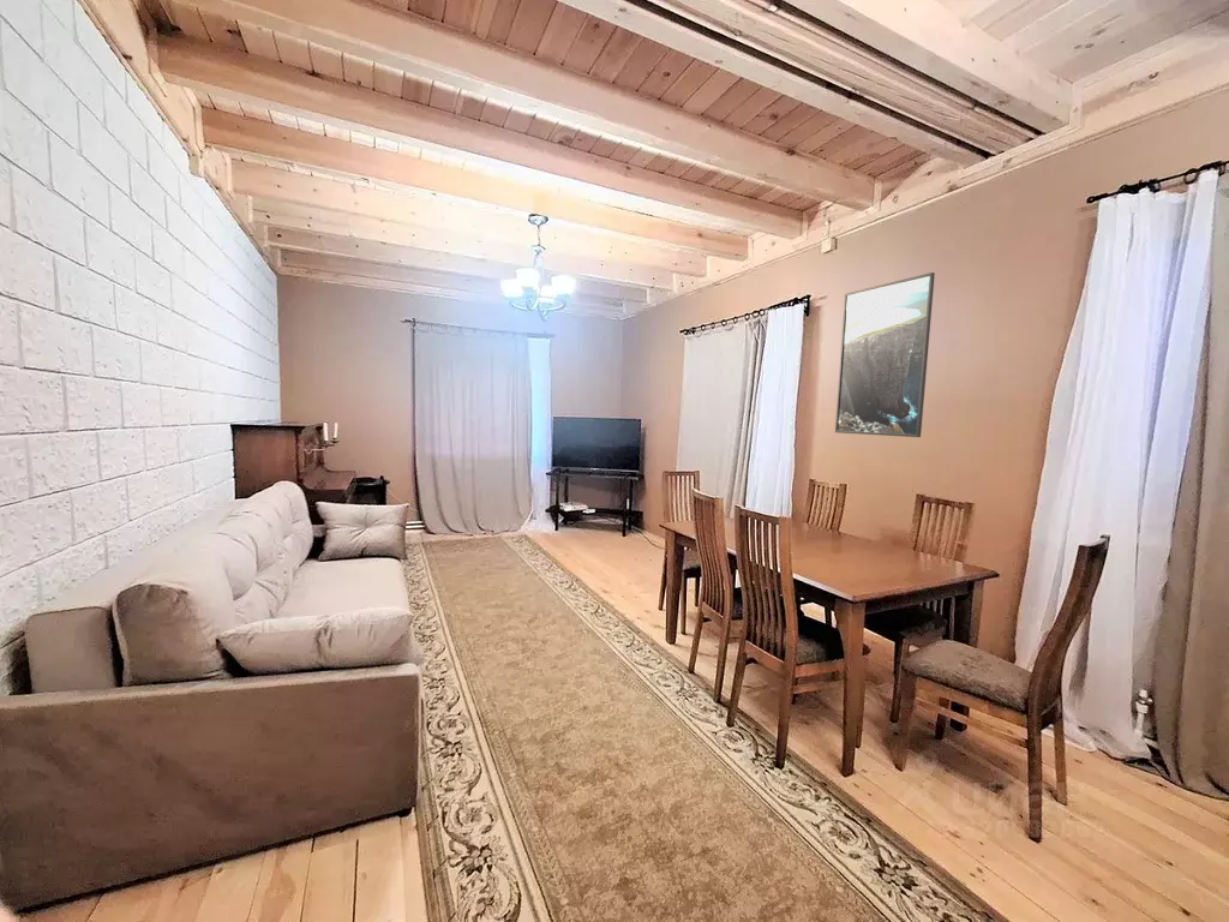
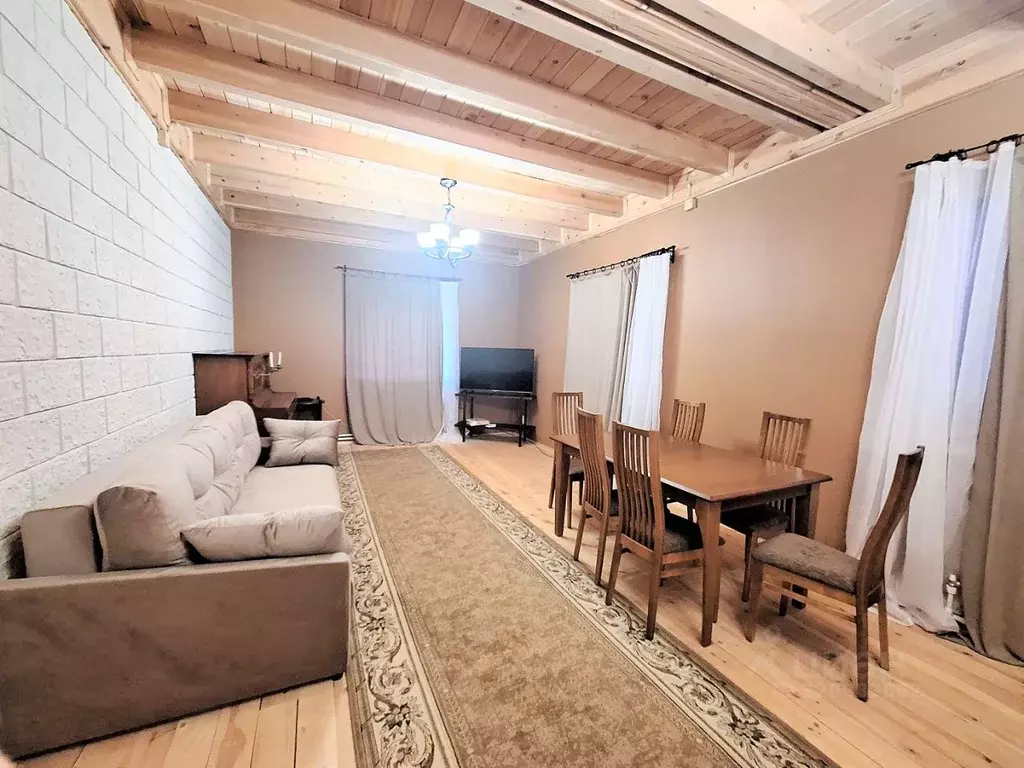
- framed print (880, 360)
